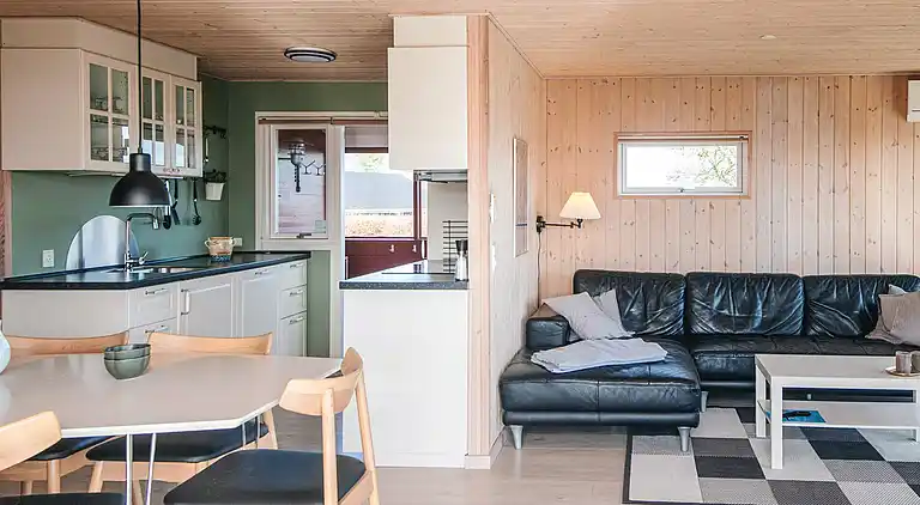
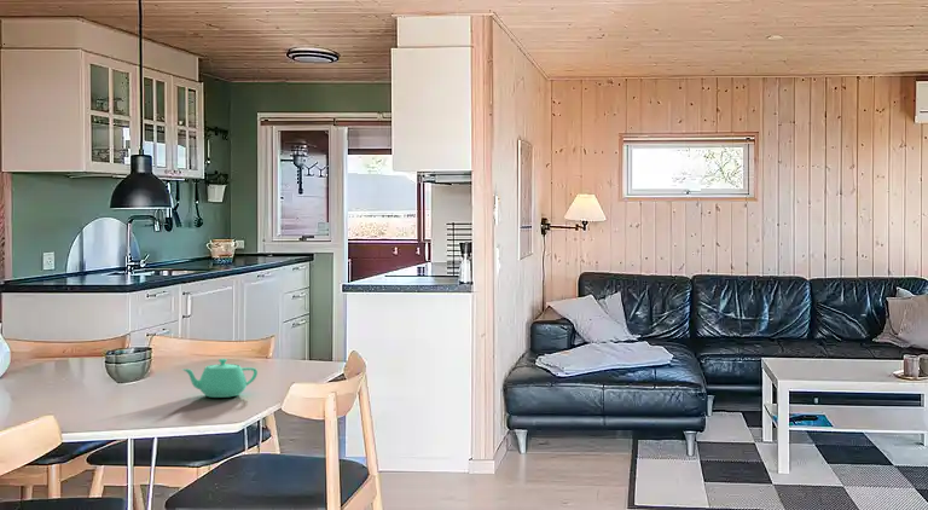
+ teapot (220, 377)
